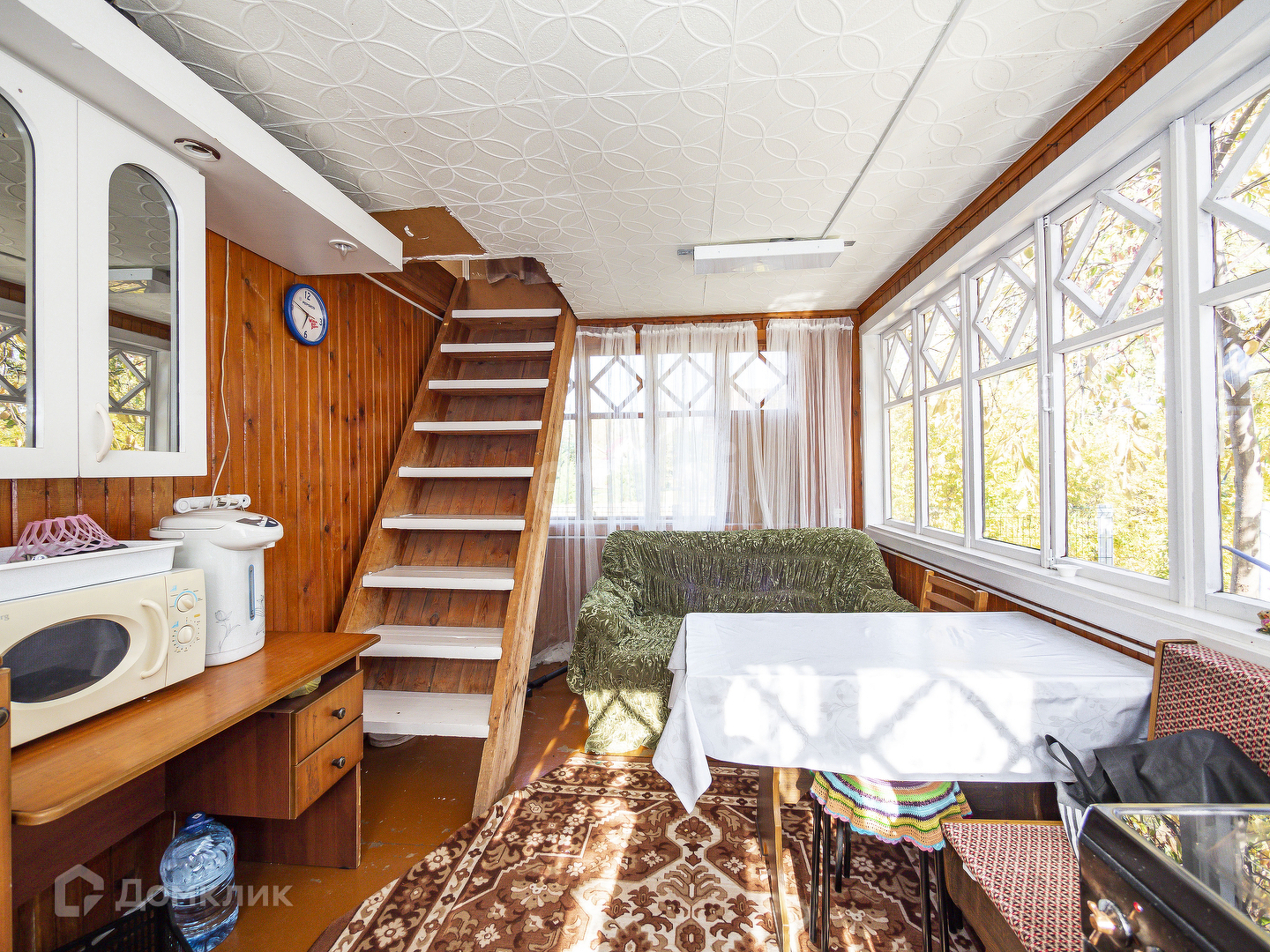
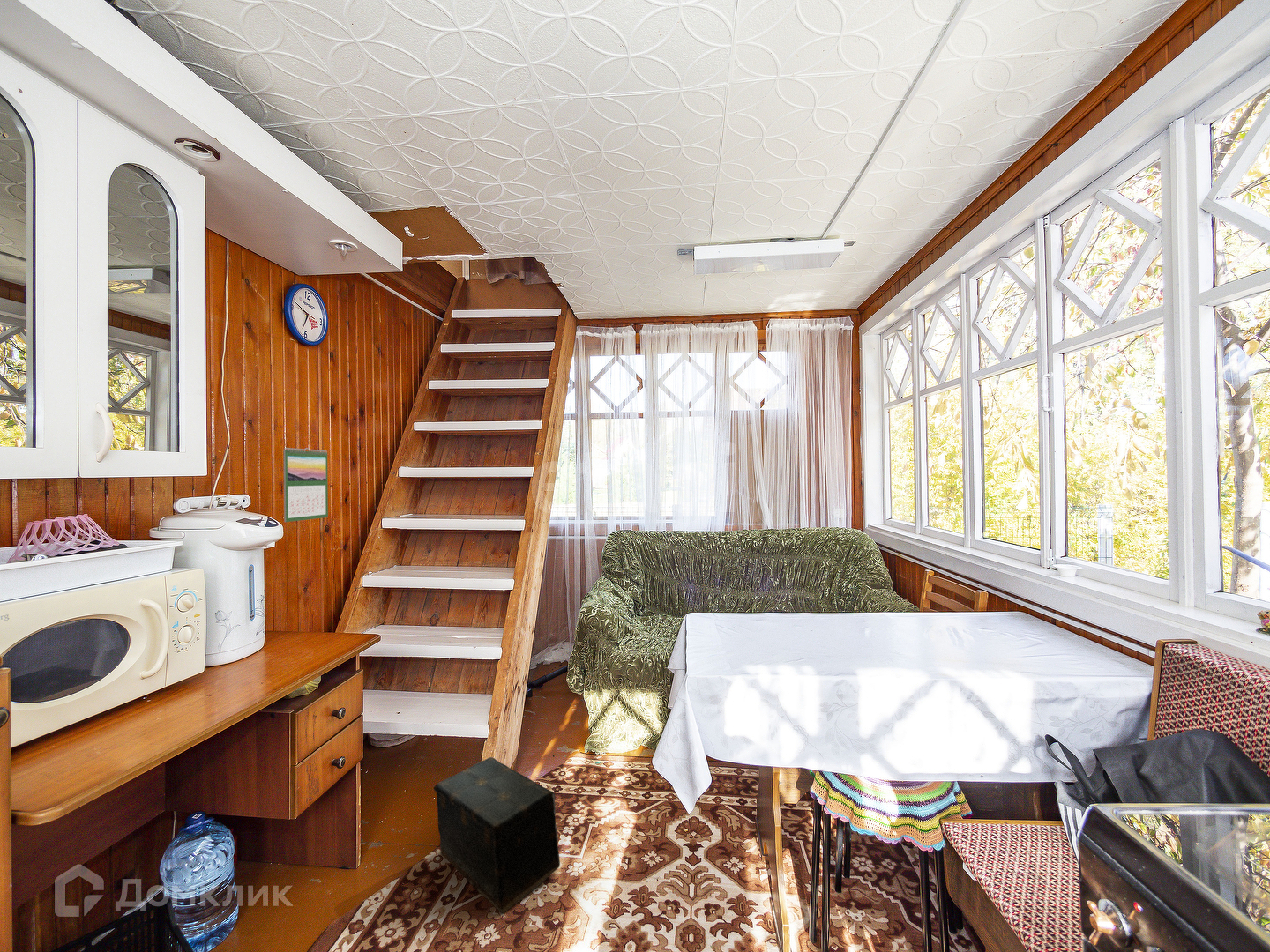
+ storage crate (496, 823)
+ calendar (307, 483)
